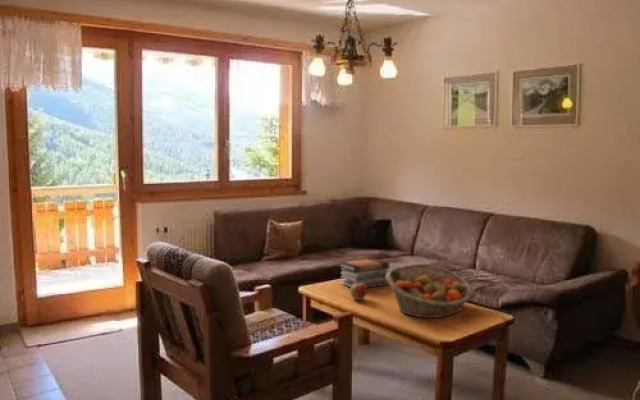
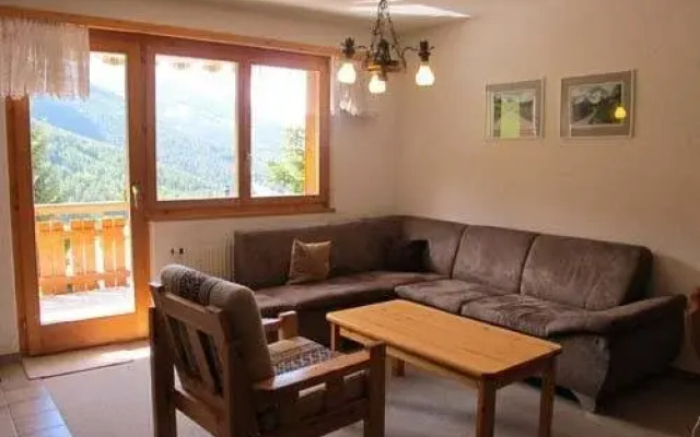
- book stack (364, 273)
- apple (358, 290)
- fruit basket (428, 289)
